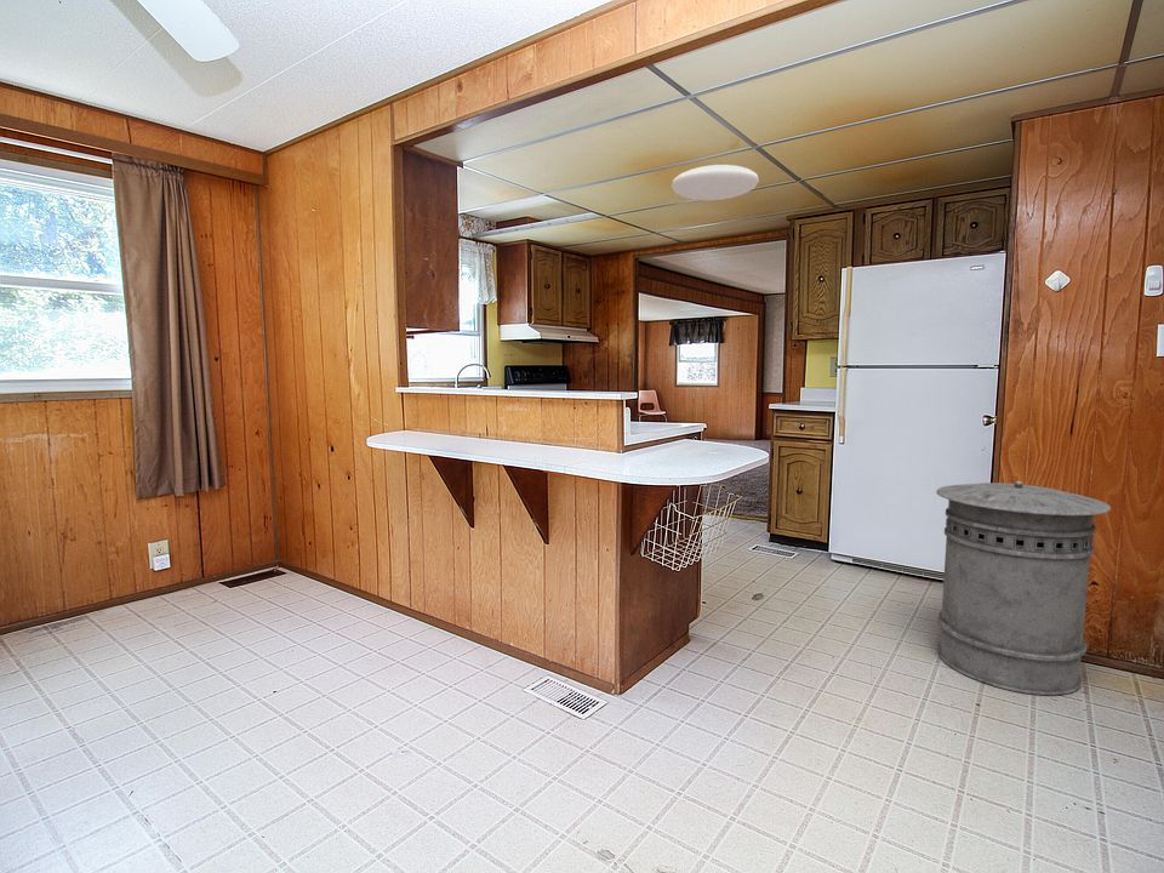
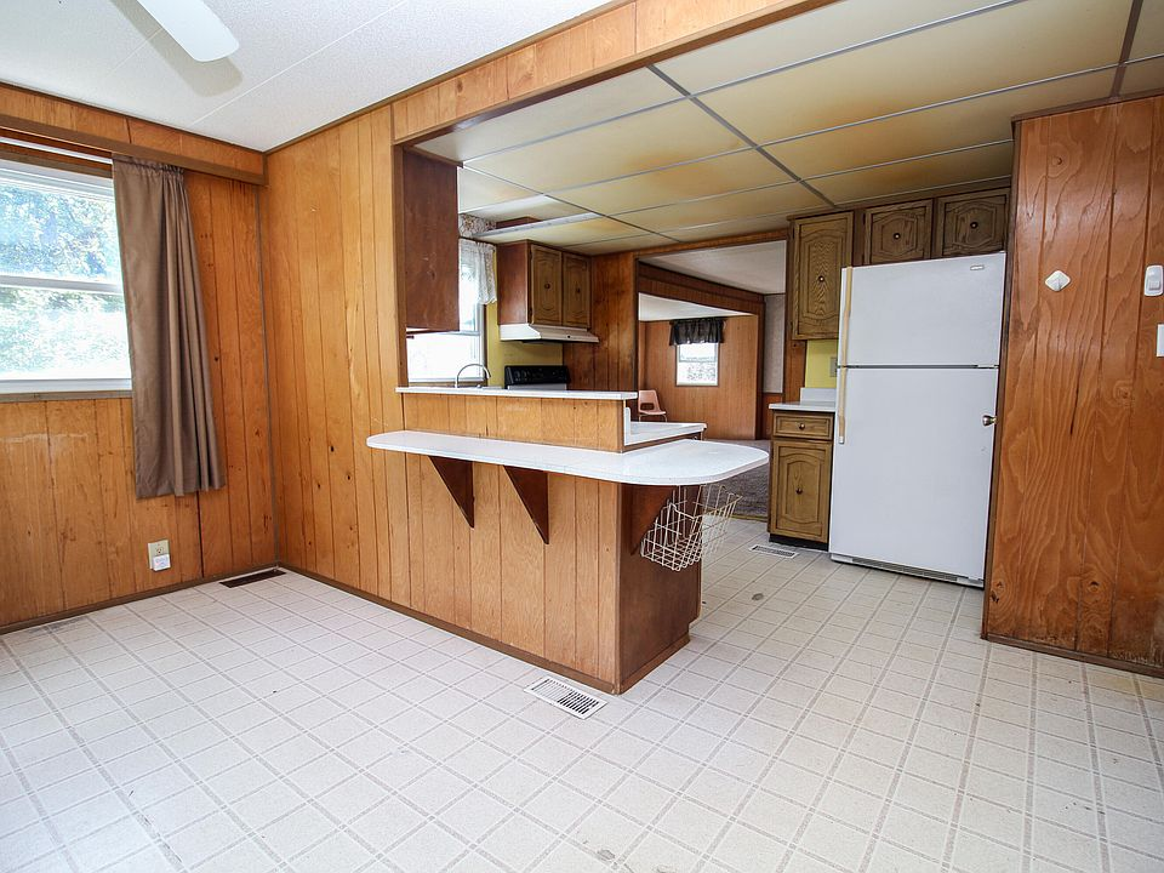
- ceiling light (714, 183)
- trash can (1011, 574)
